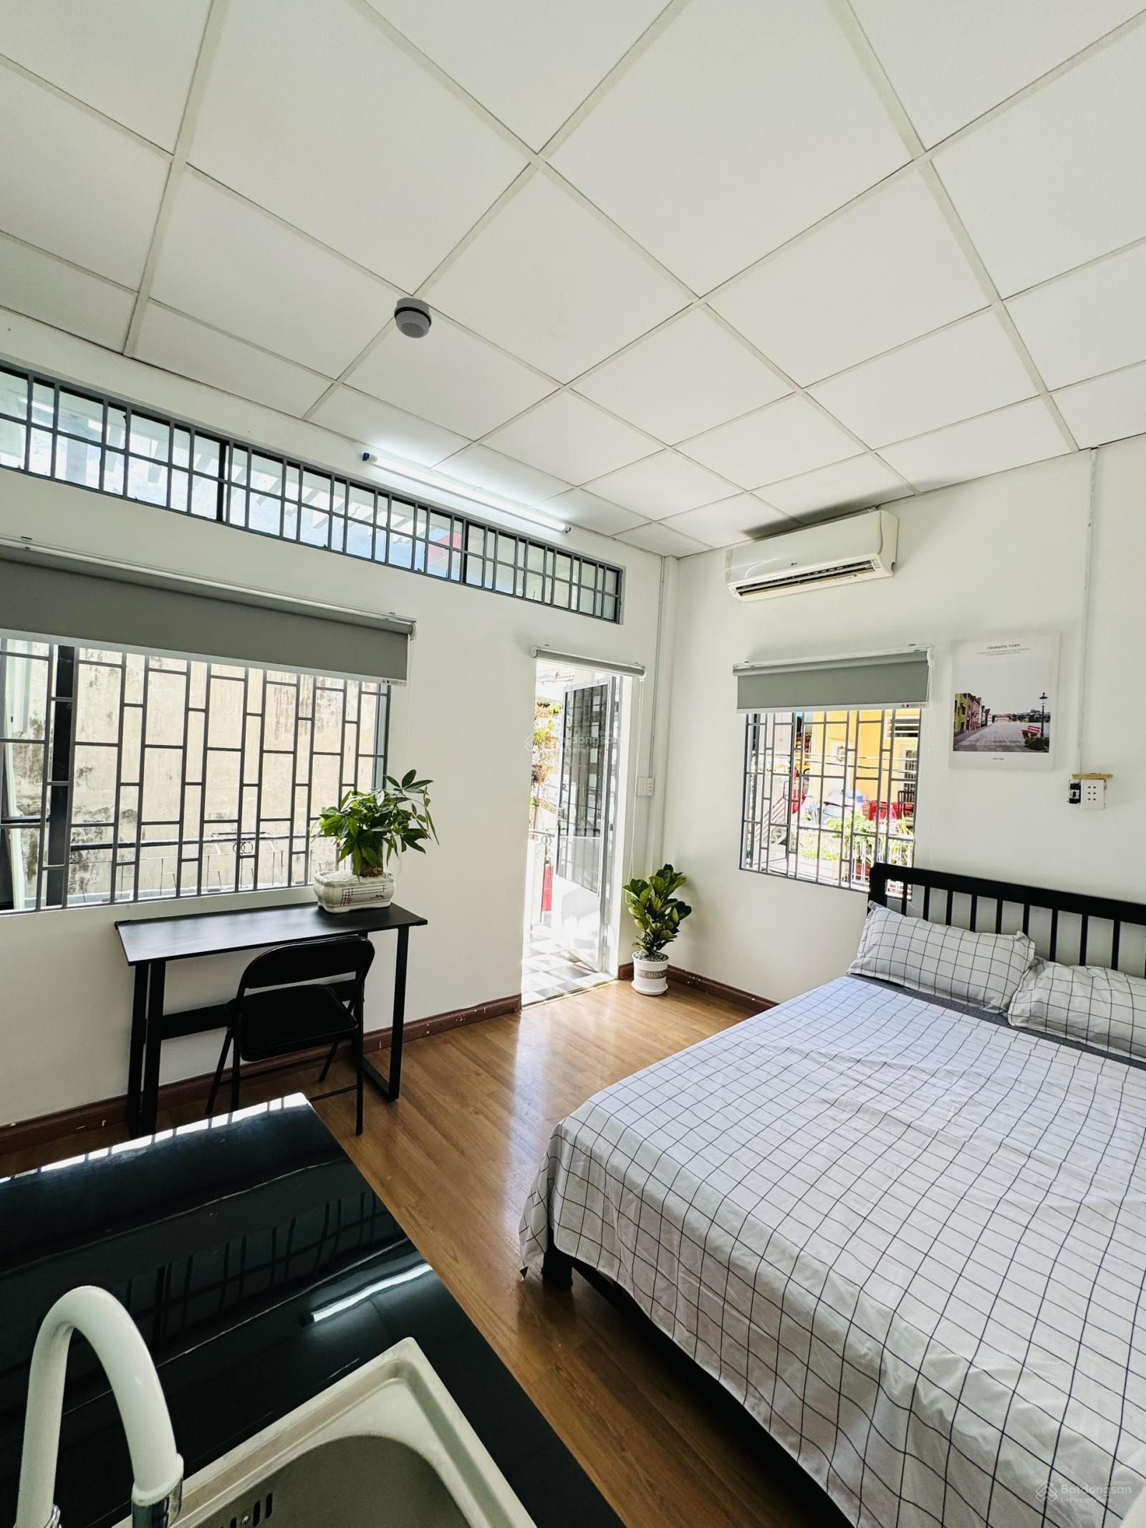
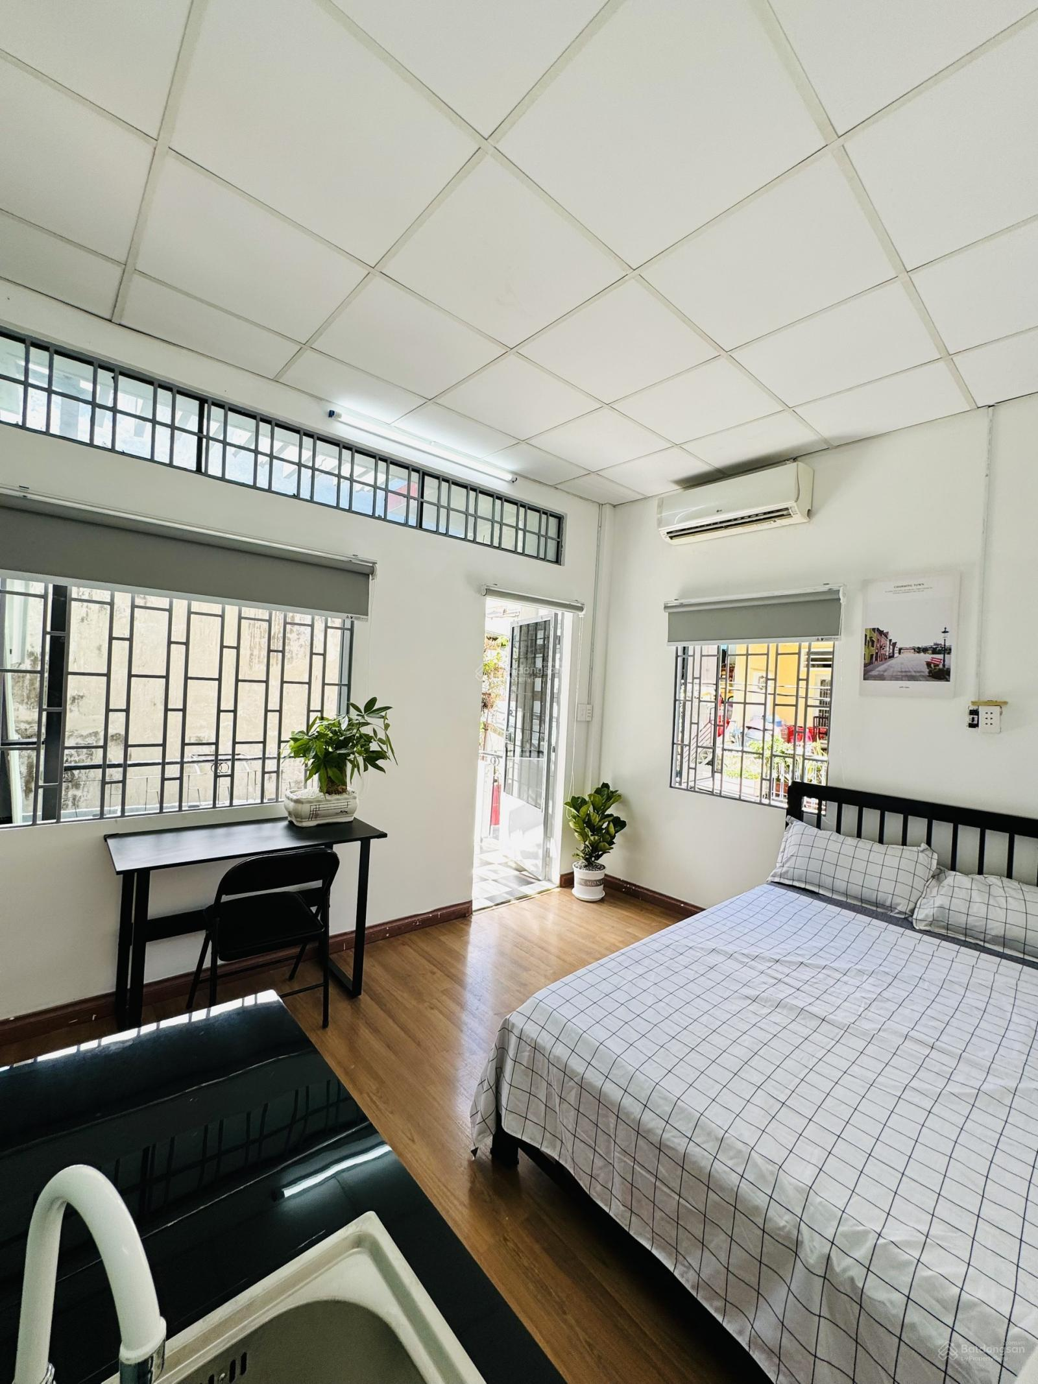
- smoke detector (413, 319)
